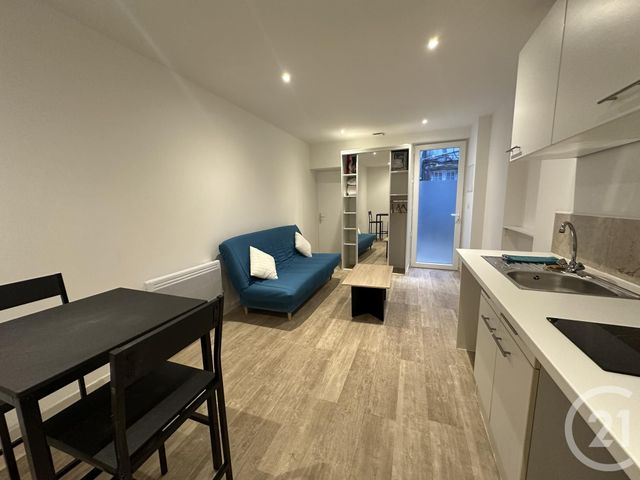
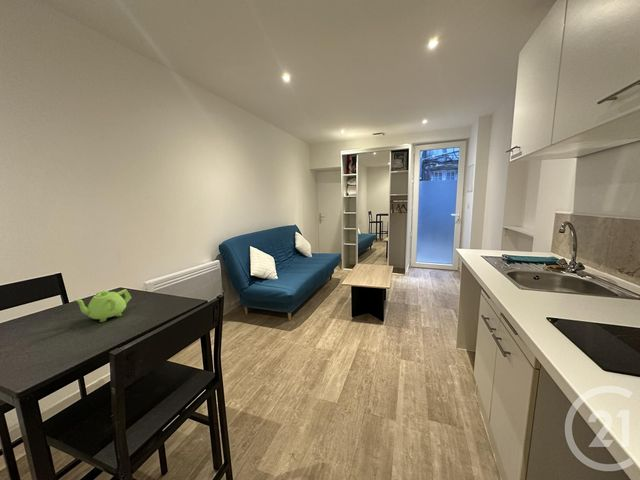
+ teapot (105, 304)
